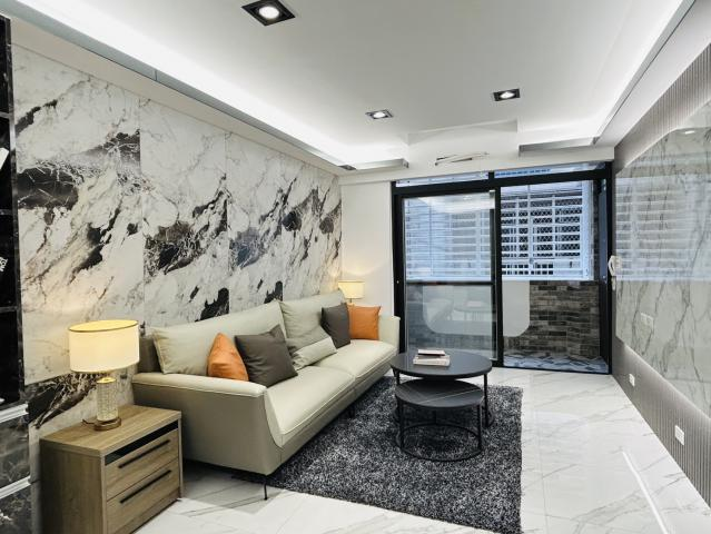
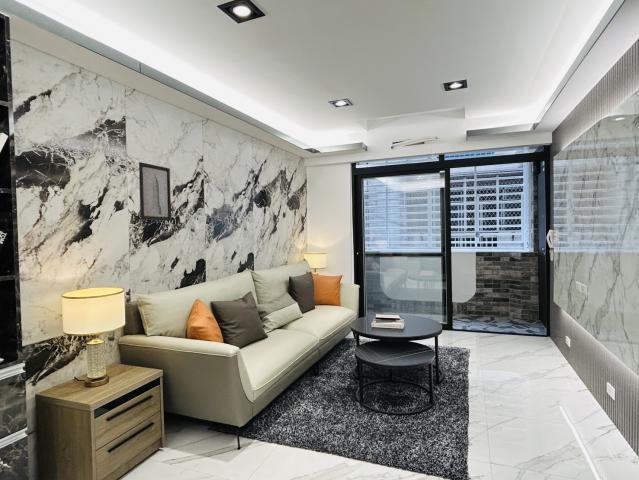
+ wall art (155, 192)
